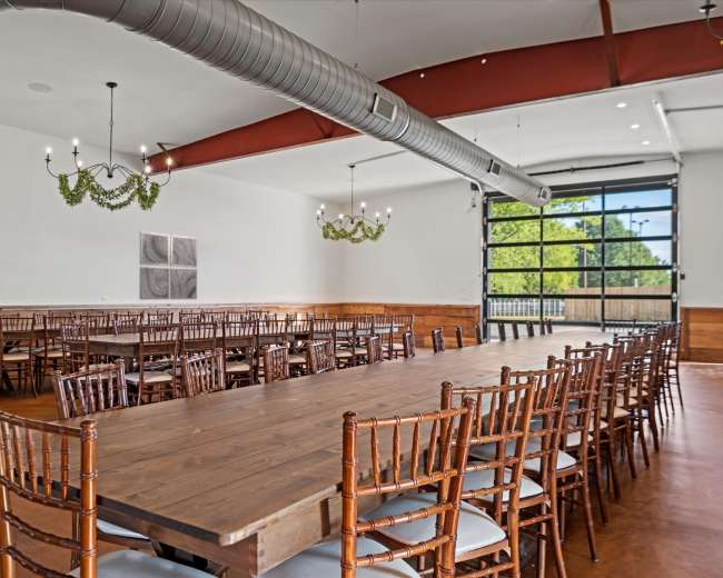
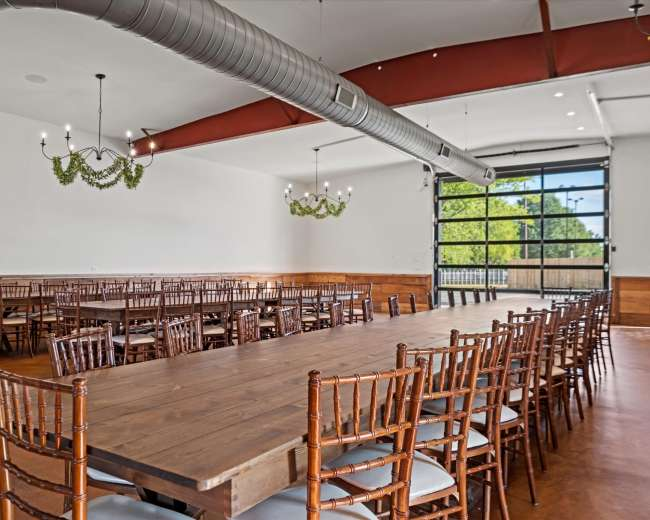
- wall art (170, 266)
